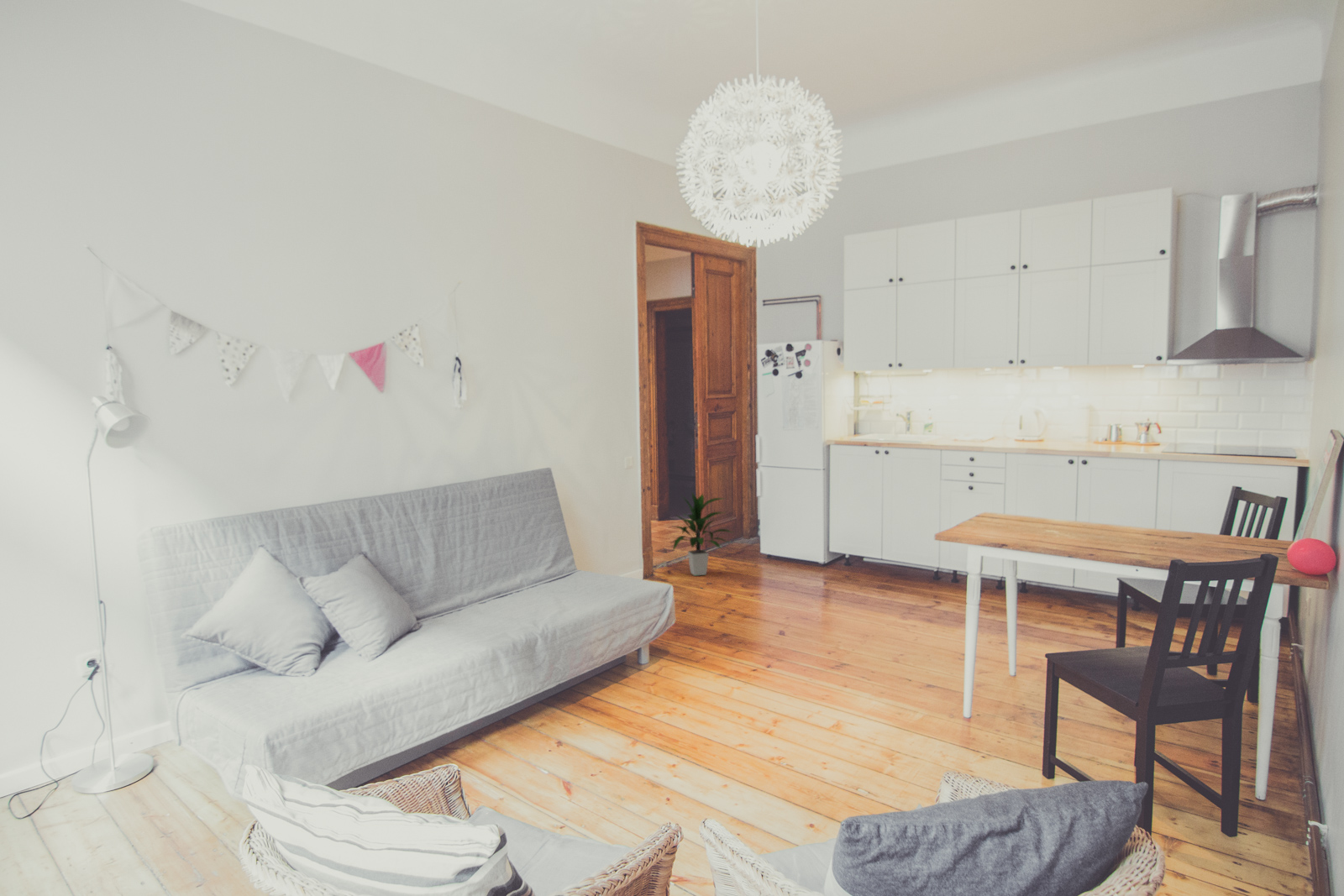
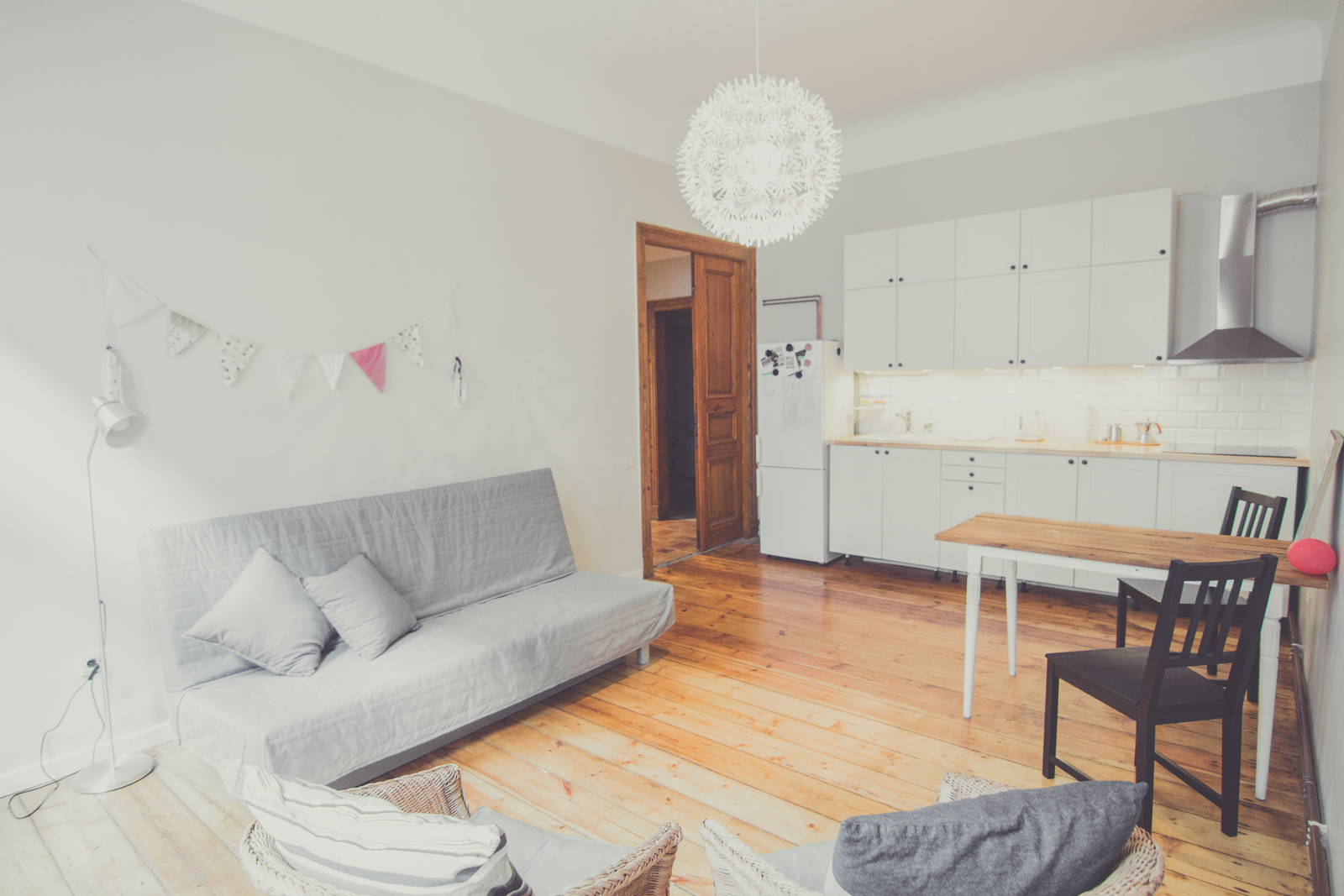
- indoor plant (698, 532)
